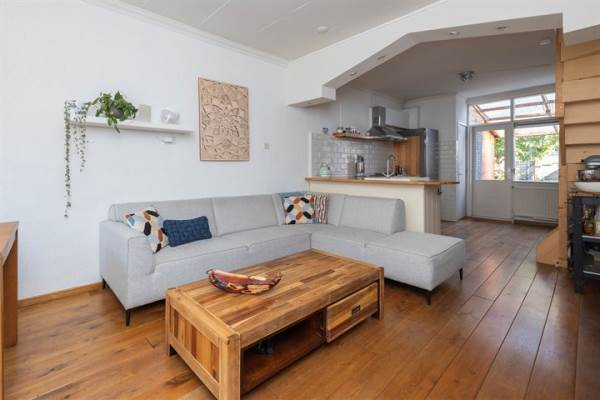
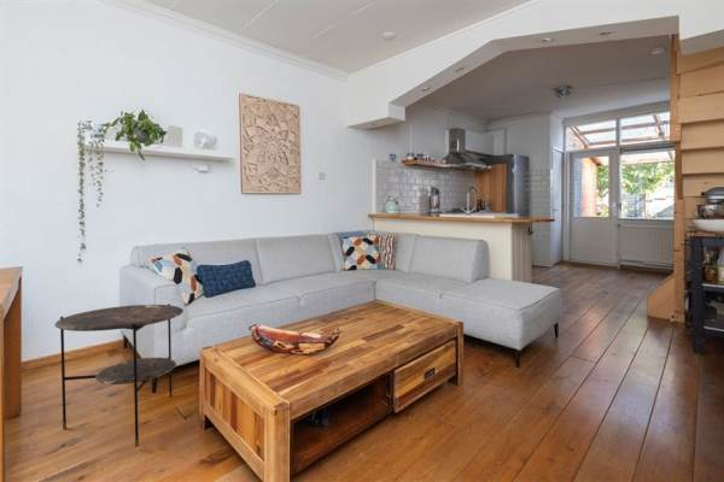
+ side table (123, 368)
